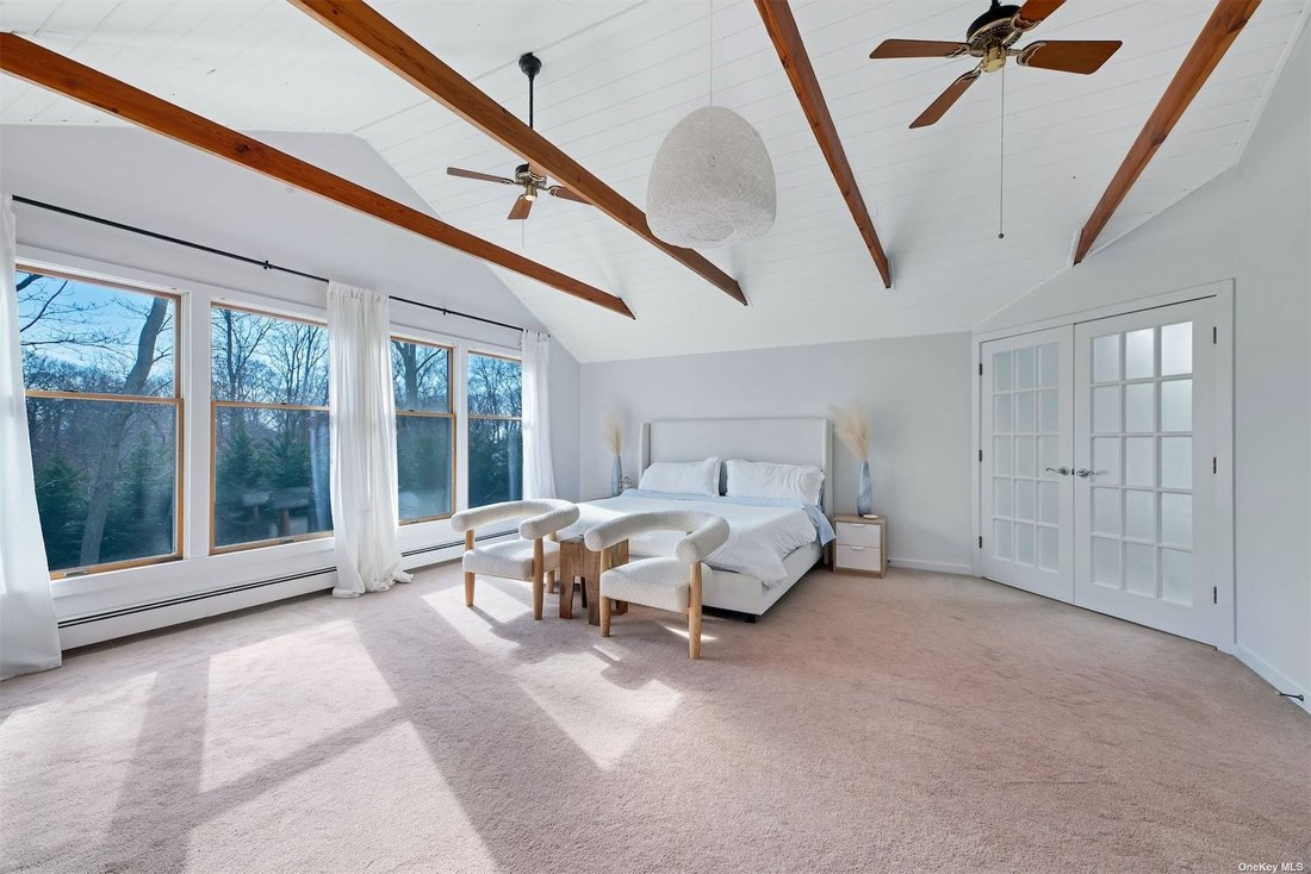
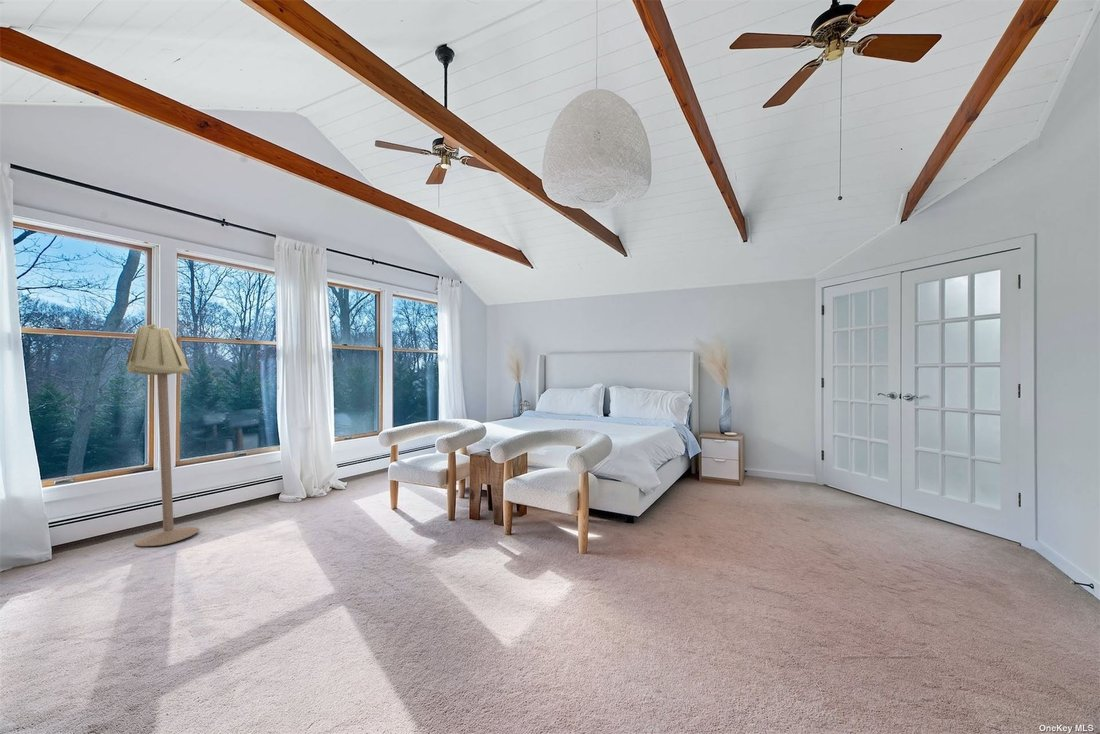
+ floor lamp (161, 430)
